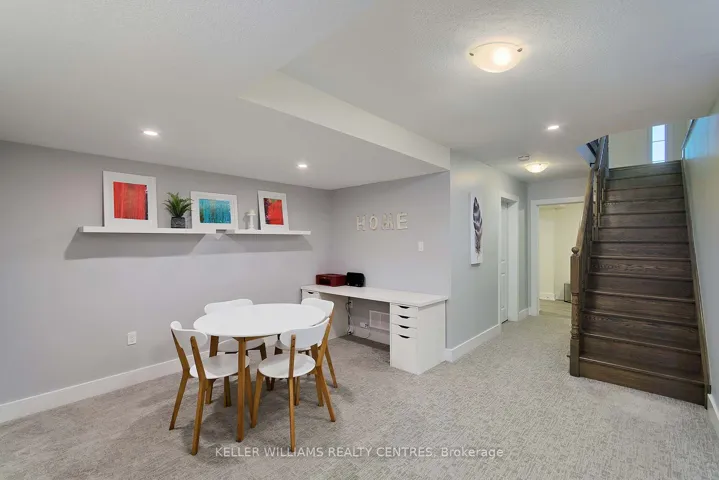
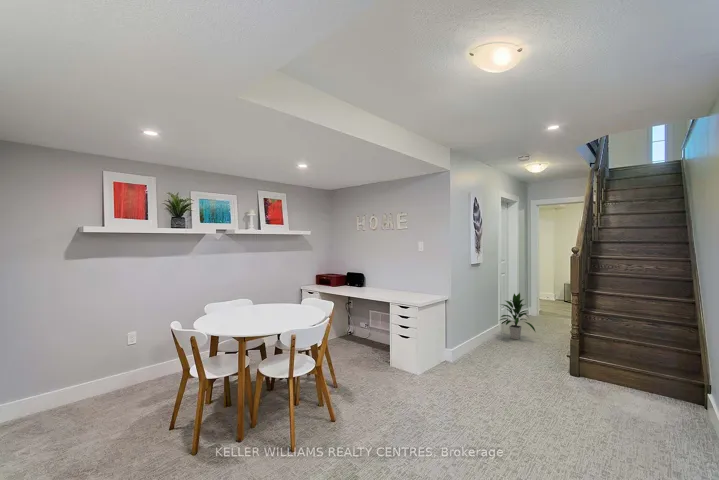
+ indoor plant (516, 316)
